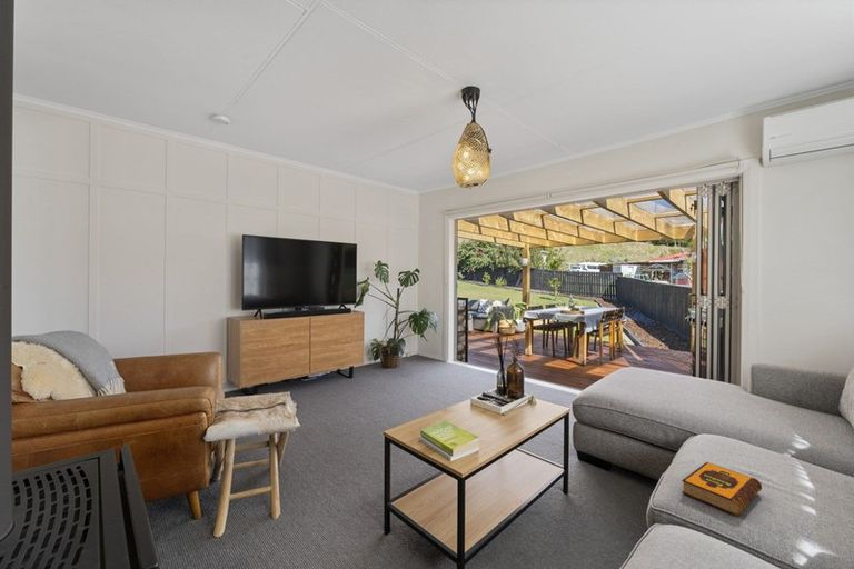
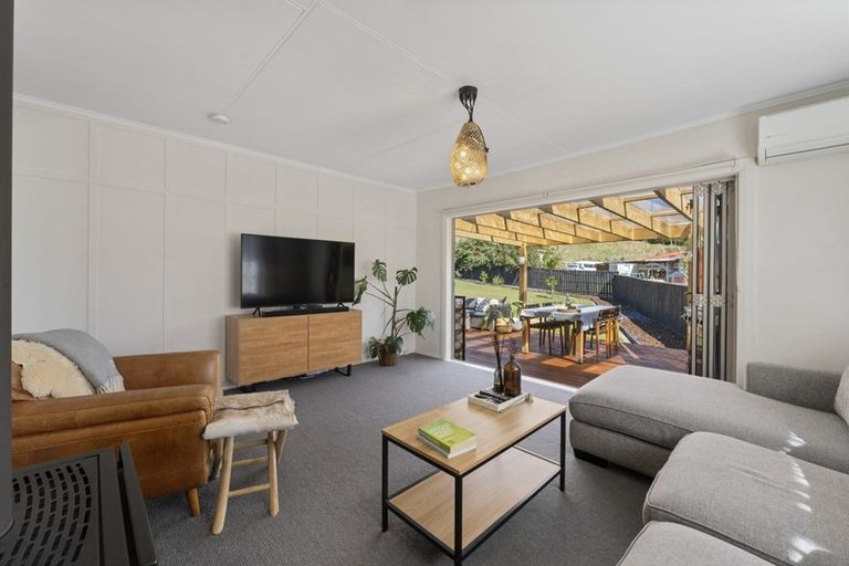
- hardback book (722, 487)
